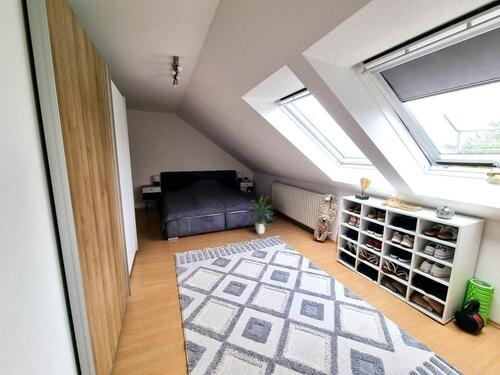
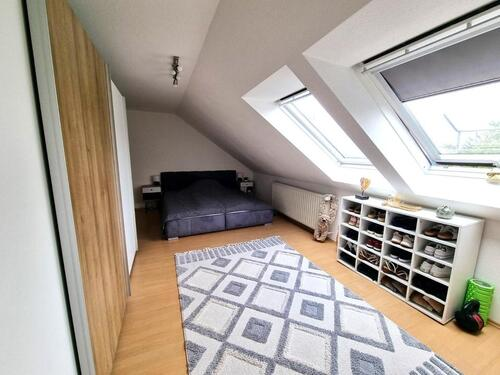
- indoor plant (260, 214)
